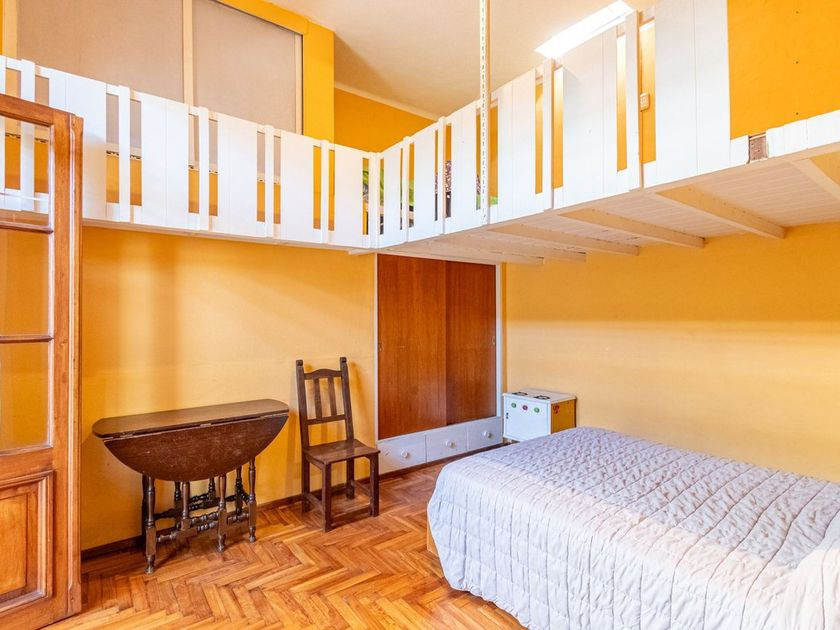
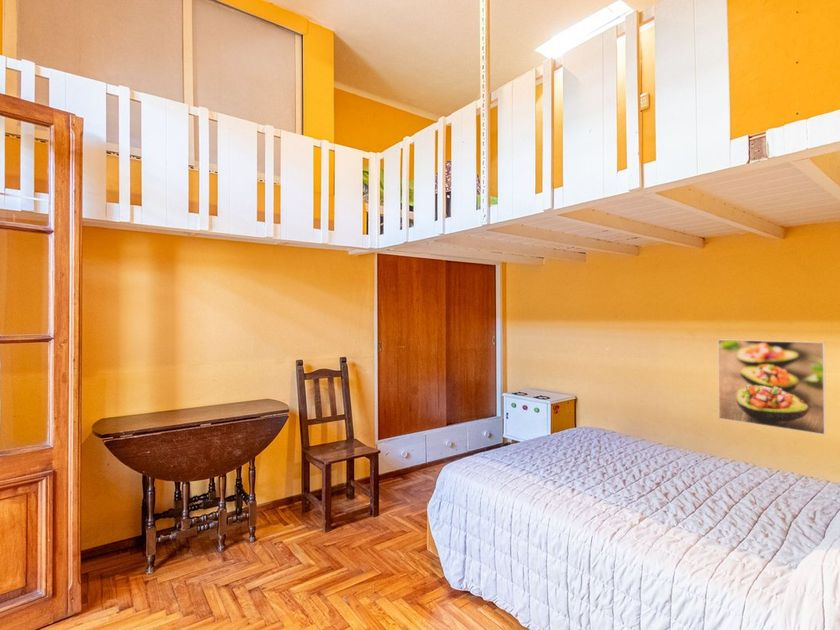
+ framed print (767, 383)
